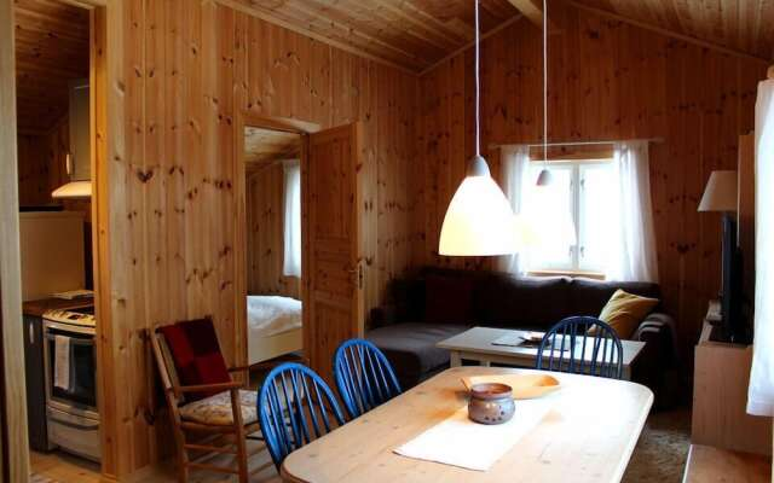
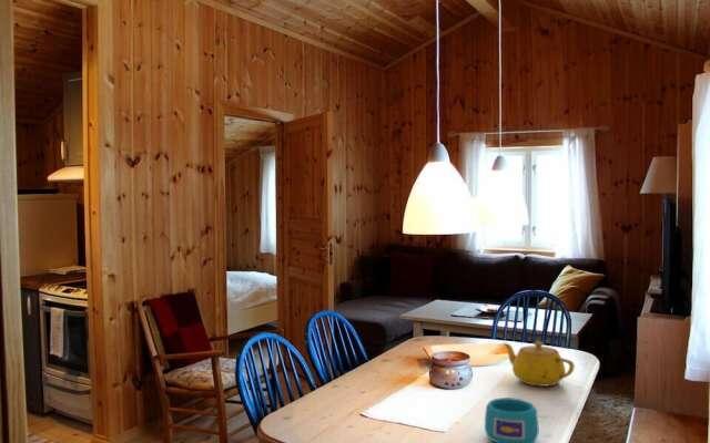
+ cup (511, 419)
+ teapot (536, 361)
